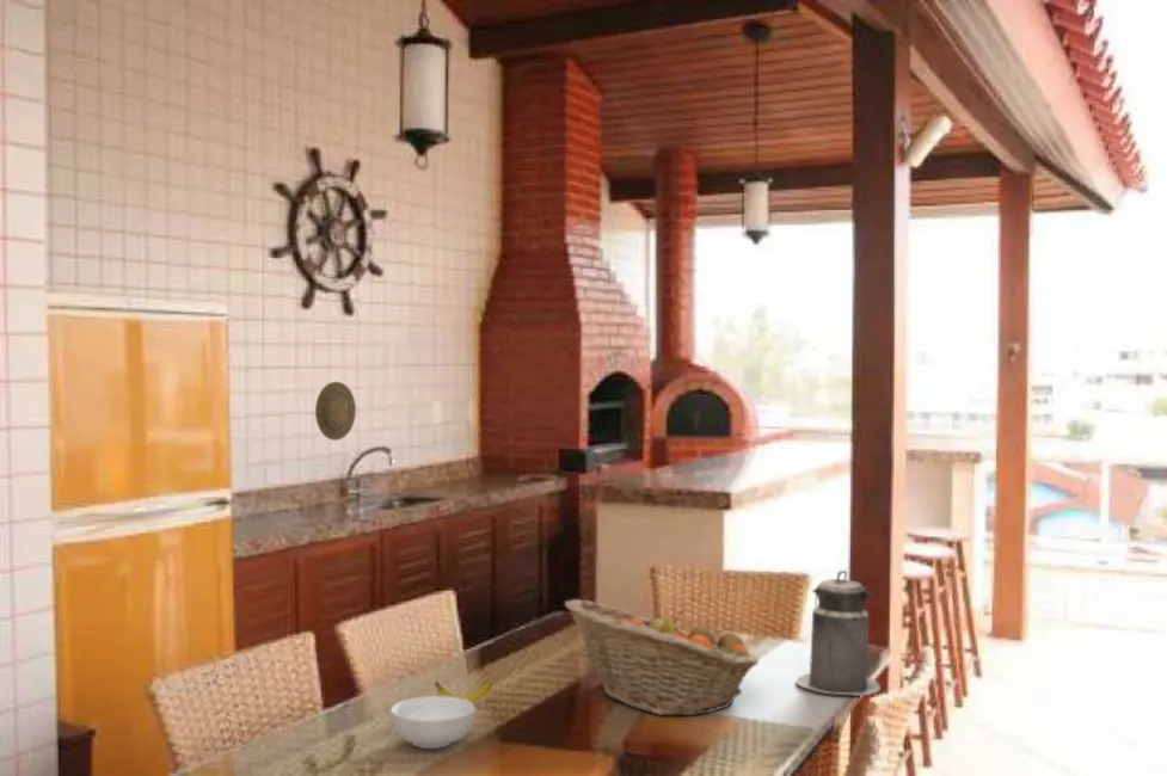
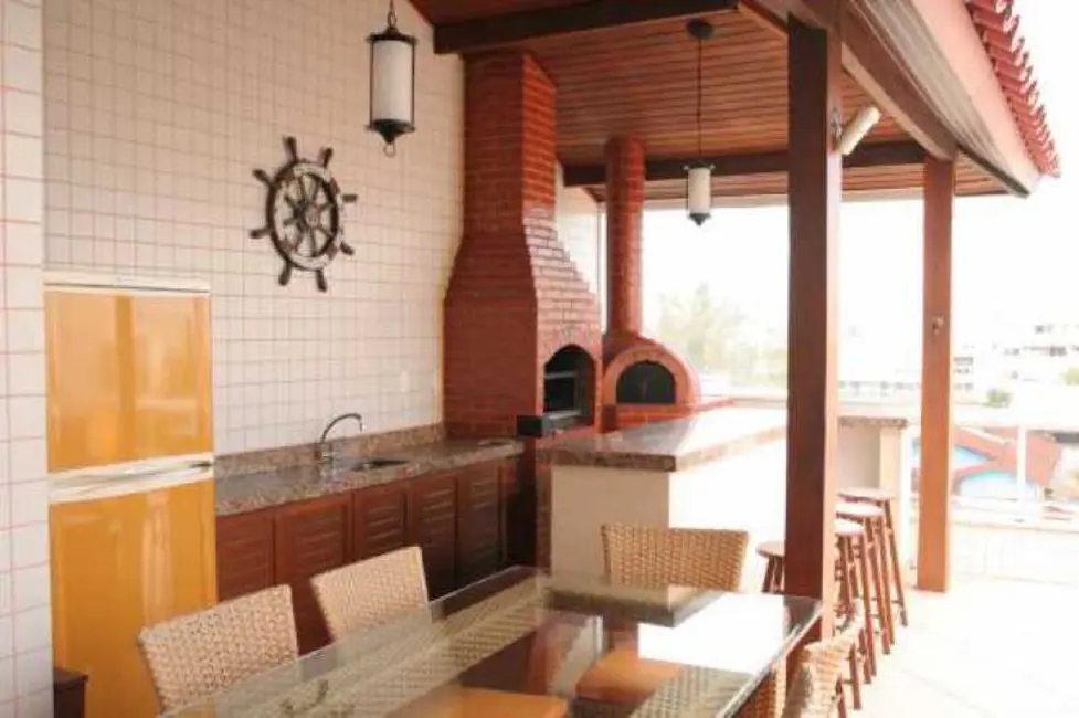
- fruit (465, 695)
- decorative plate (337, 411)
- fruit basket (658, 648)
- canister (837, 627)
- cereal bowl (432, 723)
